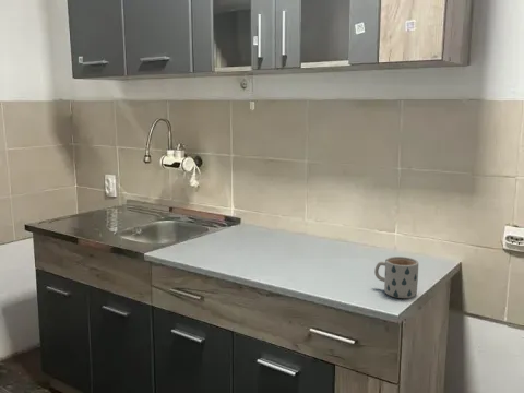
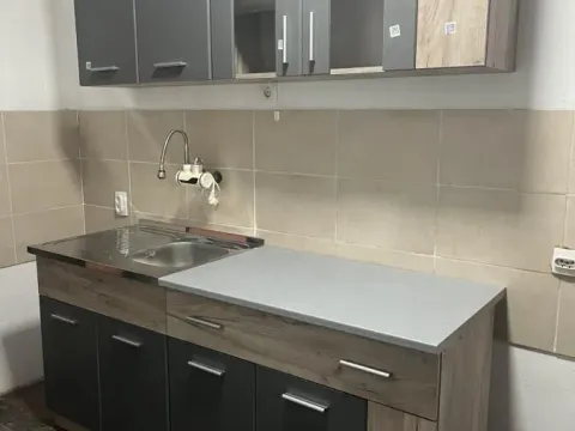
- mug (395, 275)
